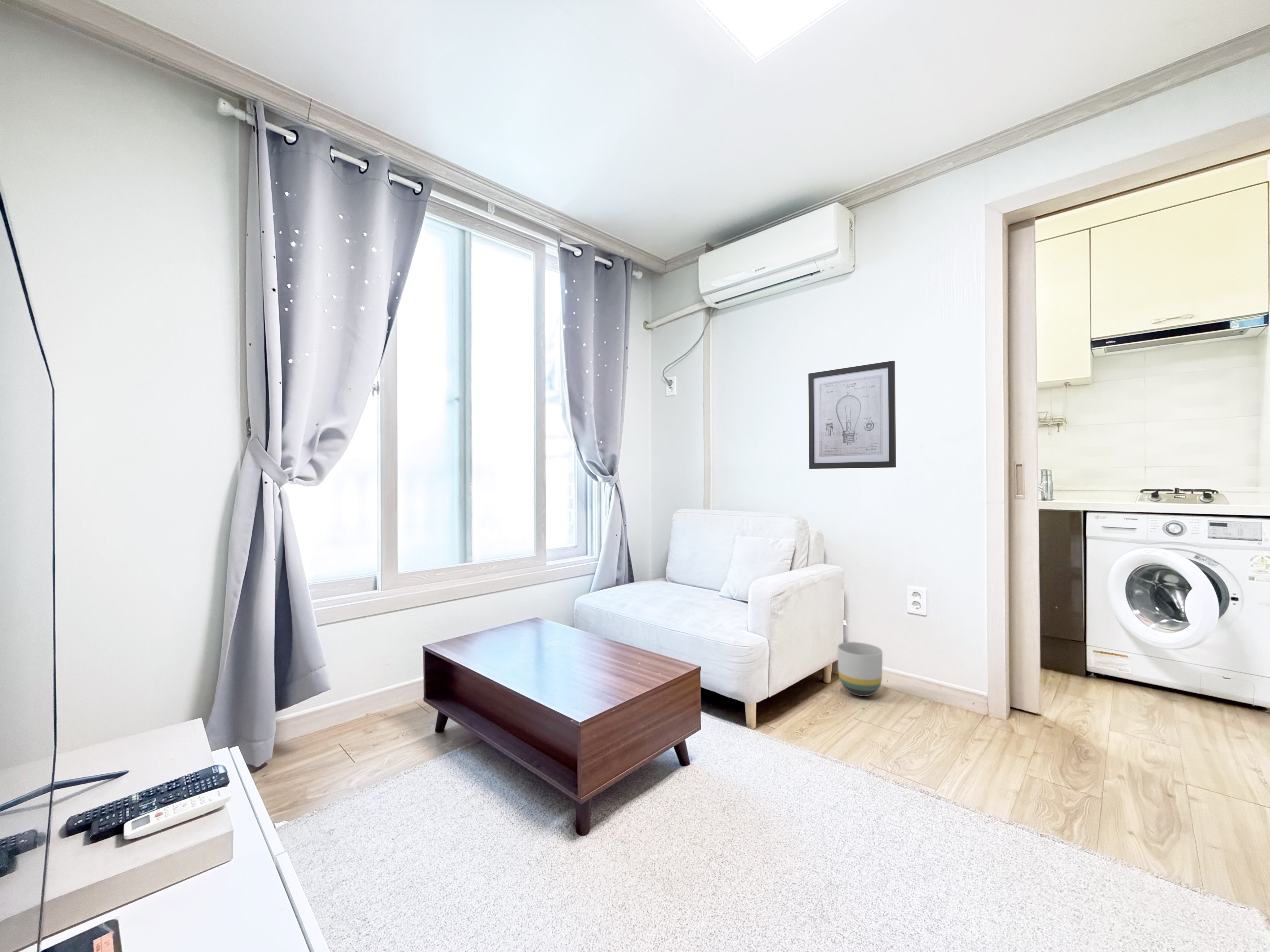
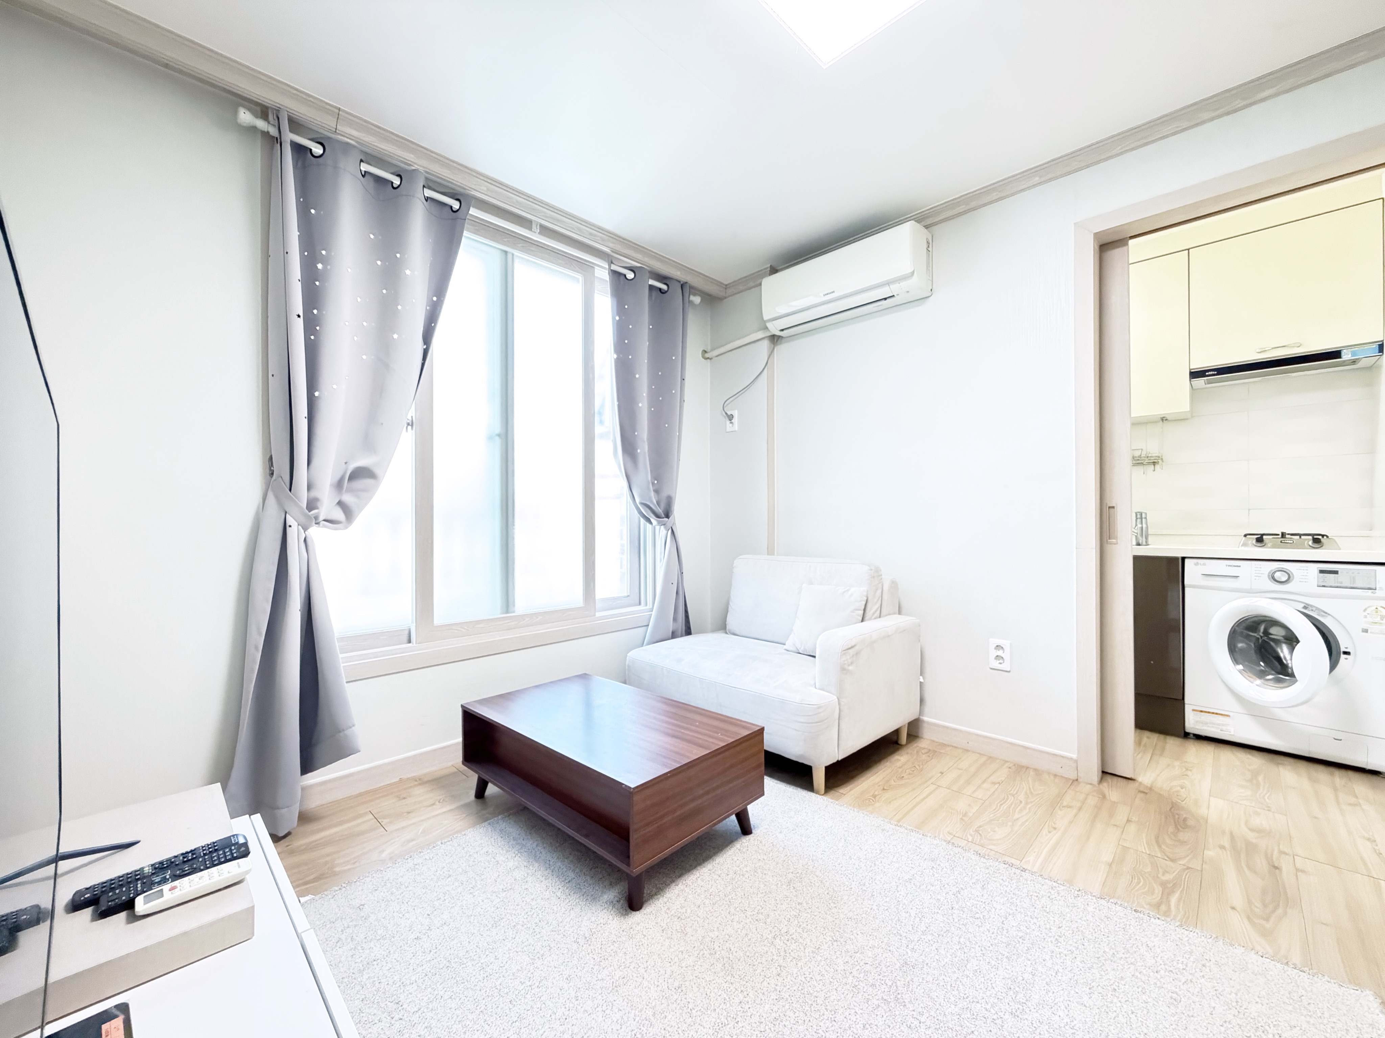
- wall art (850, 418)
- planter (860, 671)
